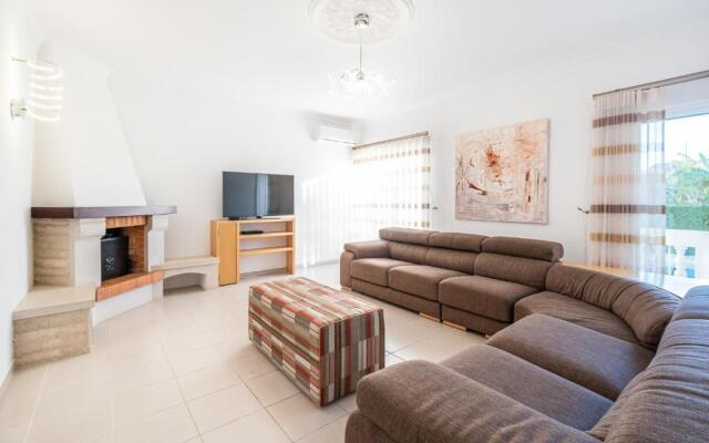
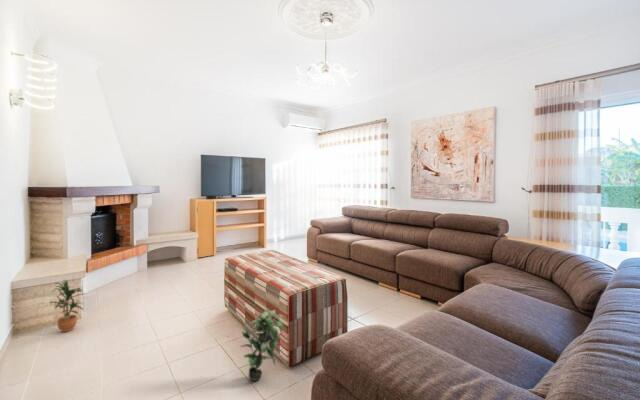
+ potted plant (263, 343)
+ potted plant (69, 304)
